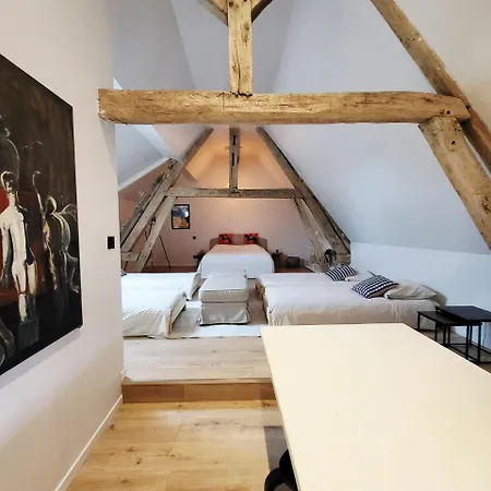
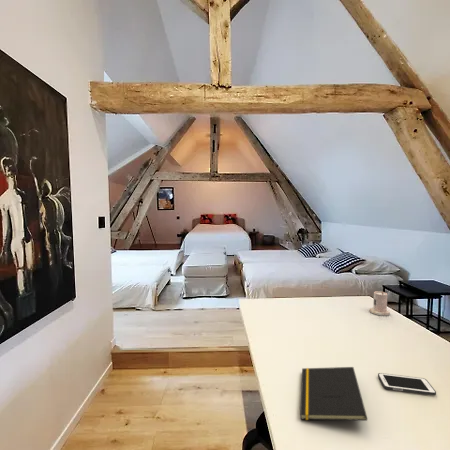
+ notepad (329, 390)
+ cell phone (405, 383)
+ candle (380, 301)
